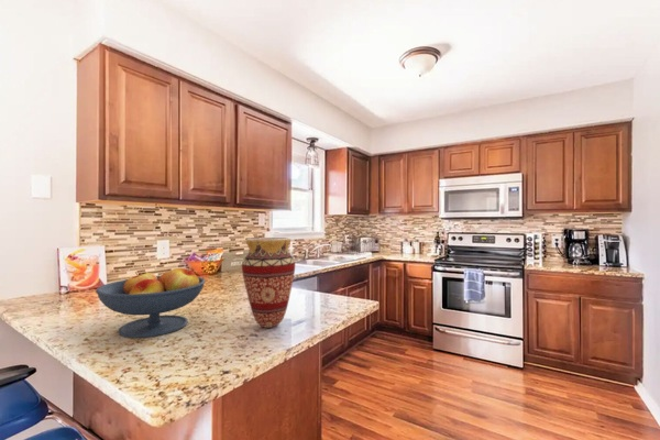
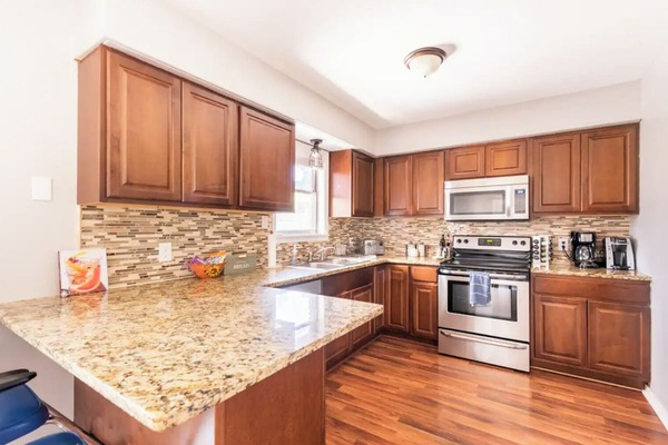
- fruit bowl (154, 297)
- vase (268, 280)
